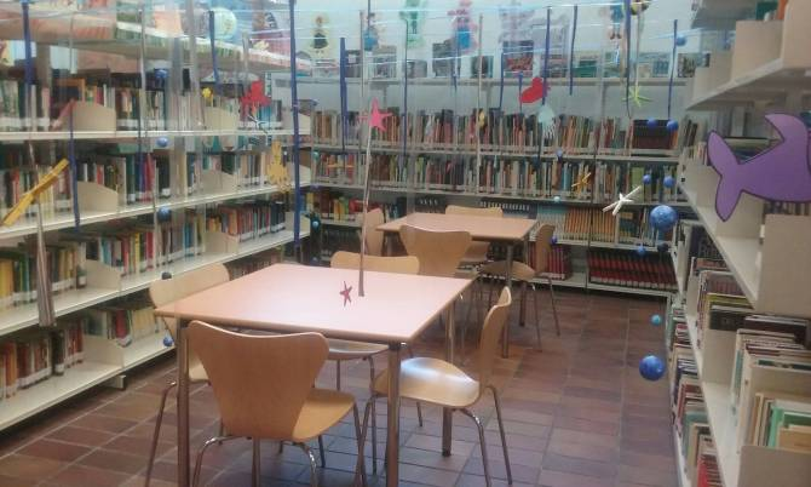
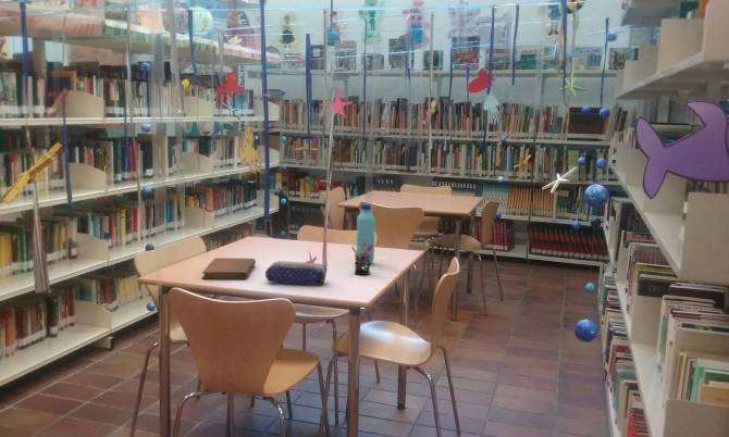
+ pencil case (296, 272)
+ water bottle (366, 234)
+ pen holder (360, 257)
+ notebook (230, 267)
